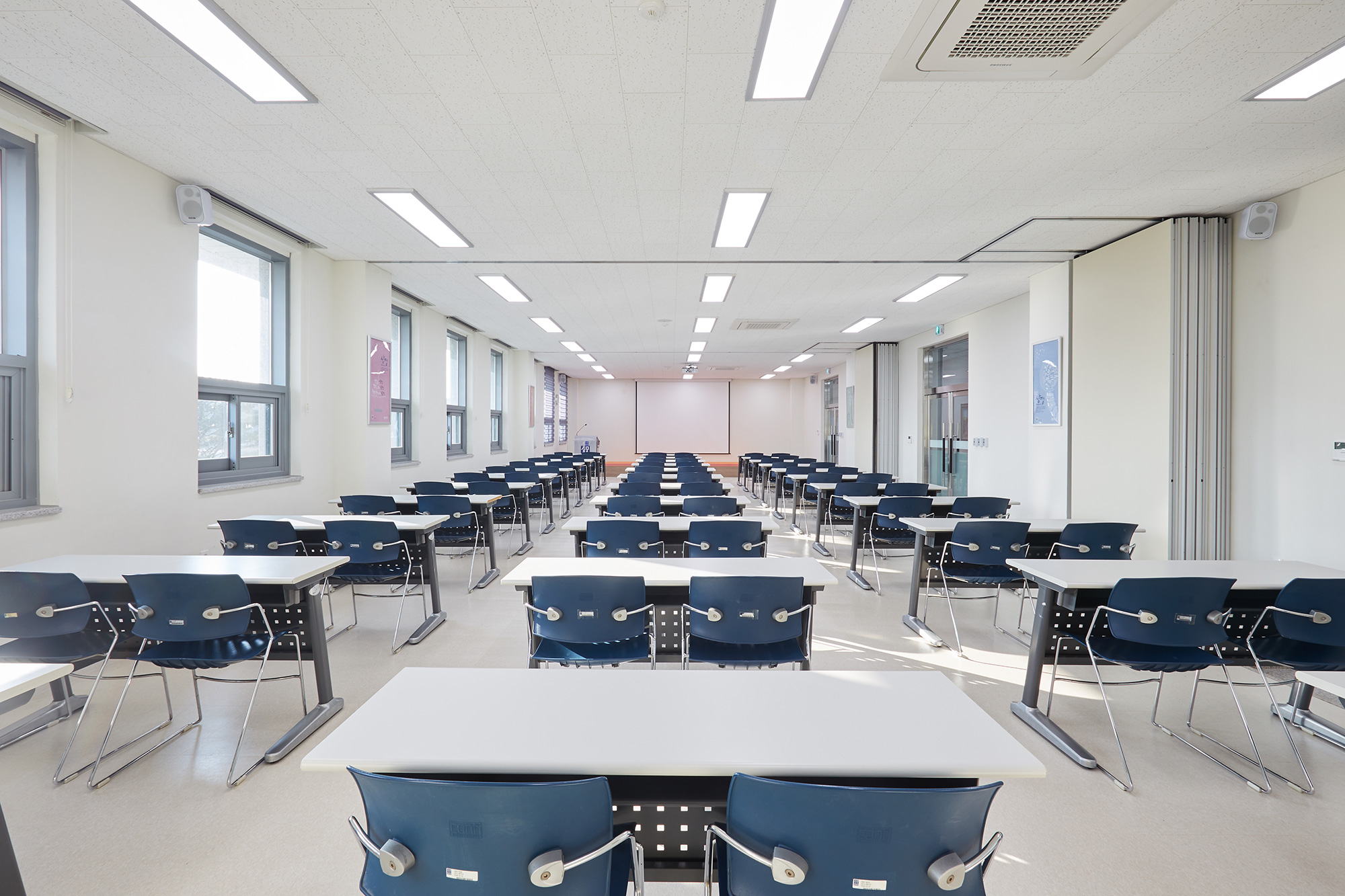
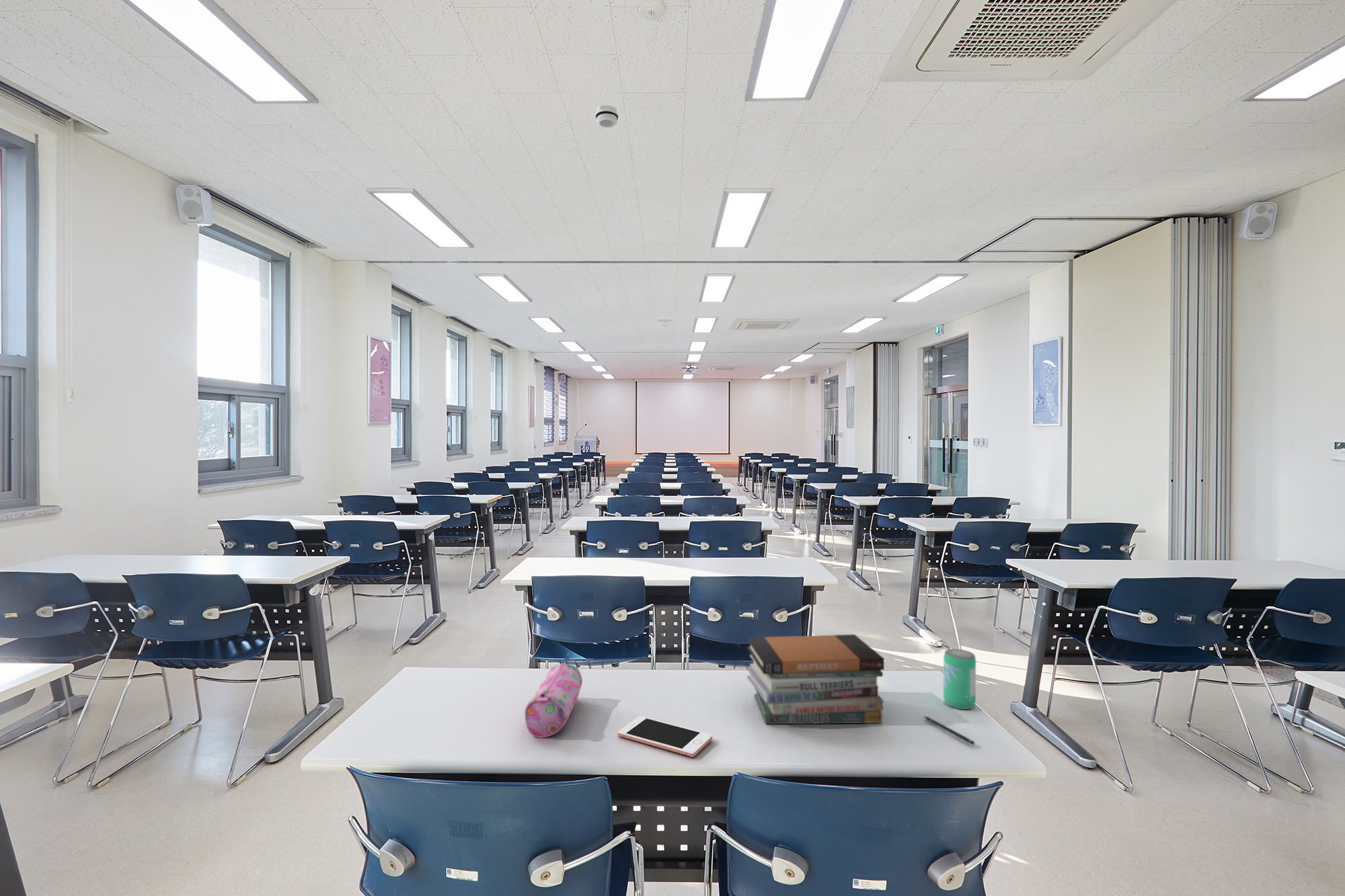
+ beverage can (959, 678)
+ book stack (812, 678)
+ pencil case (555, 697)
+ cell phone (664, 735)
+ smoke detector (607, 117)
+ pen (947, 729)
